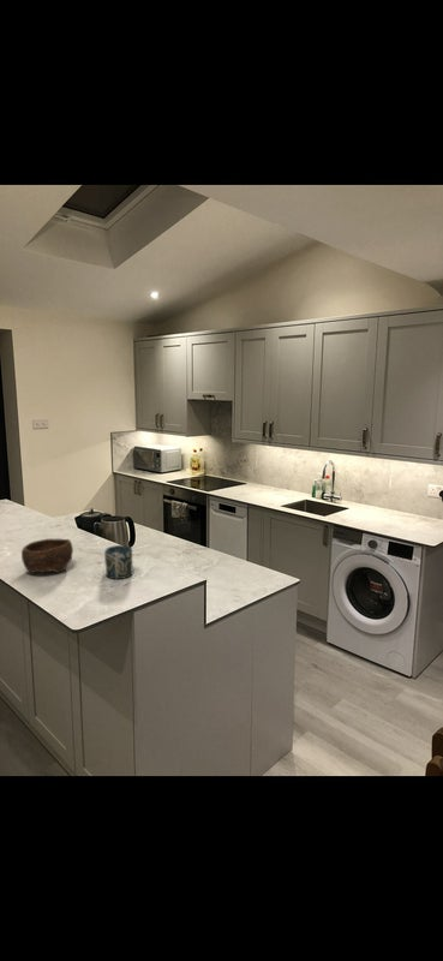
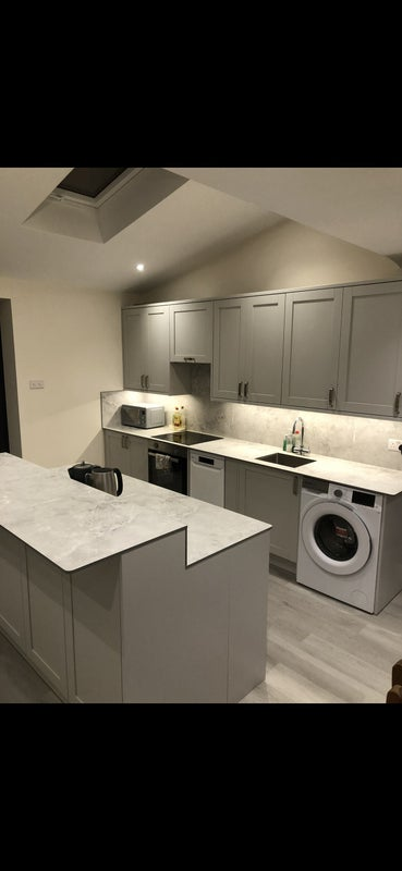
- cup (116, 560)
- bowl (47, 555)
